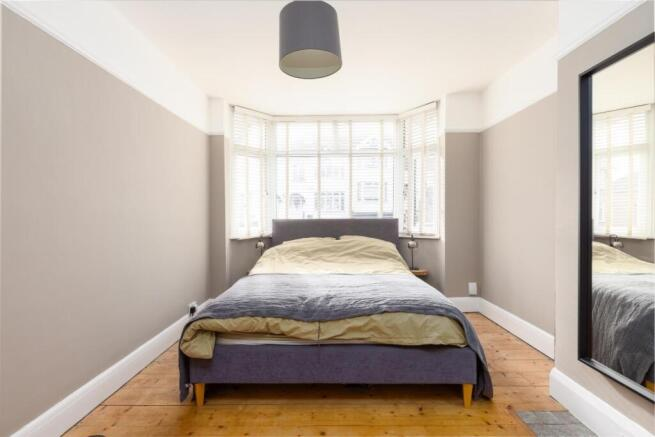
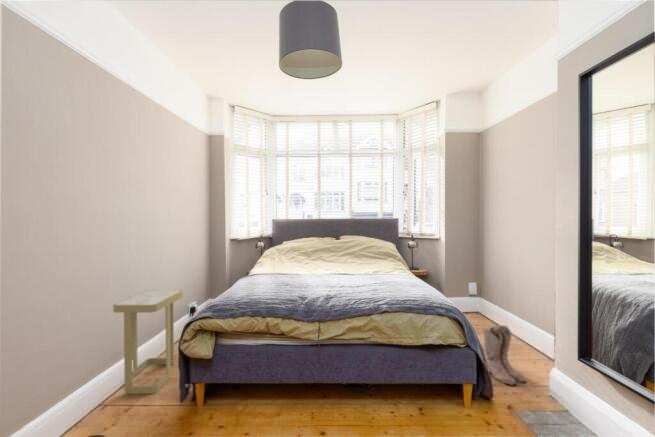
+ side table (136, 337)
+ boots (503, 351)
